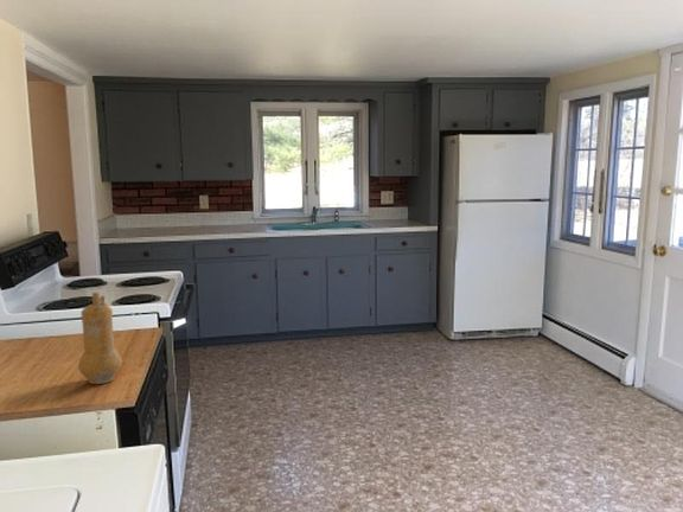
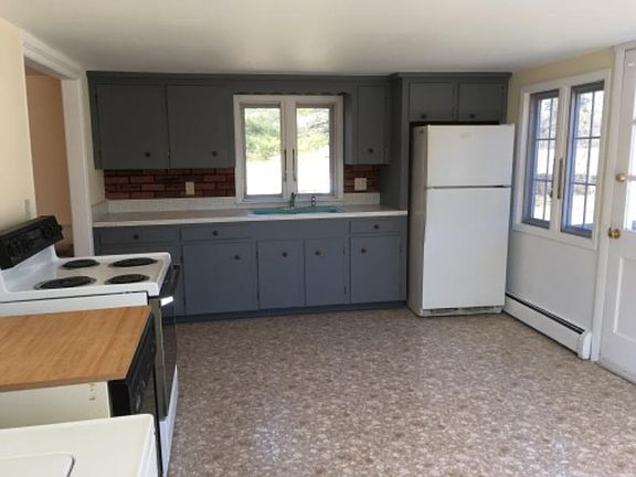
- pepper mill (98, 337)
